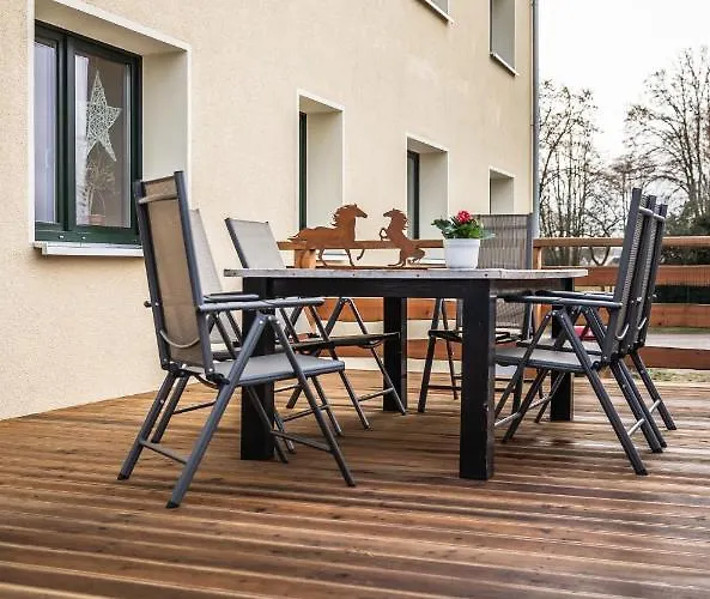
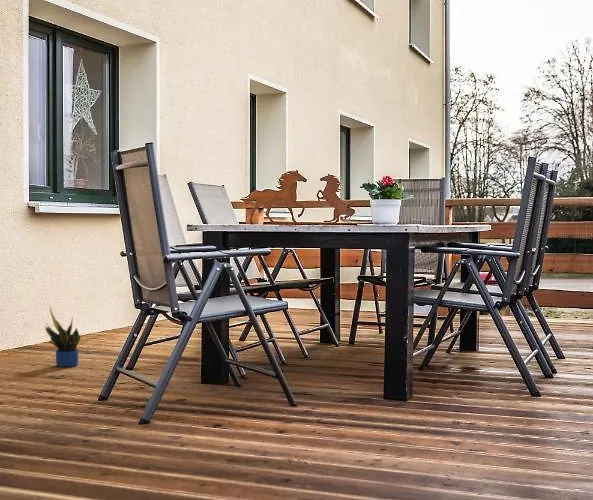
+ potted plant (60, 336)
